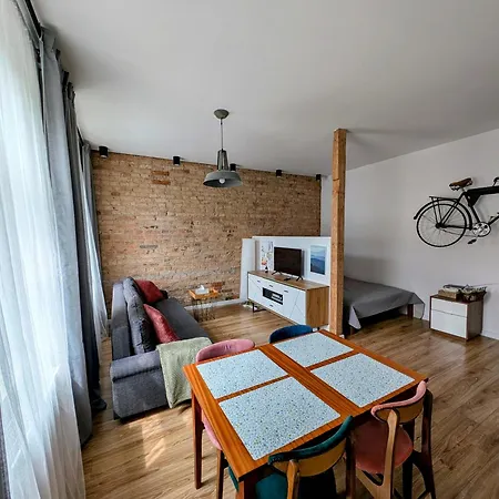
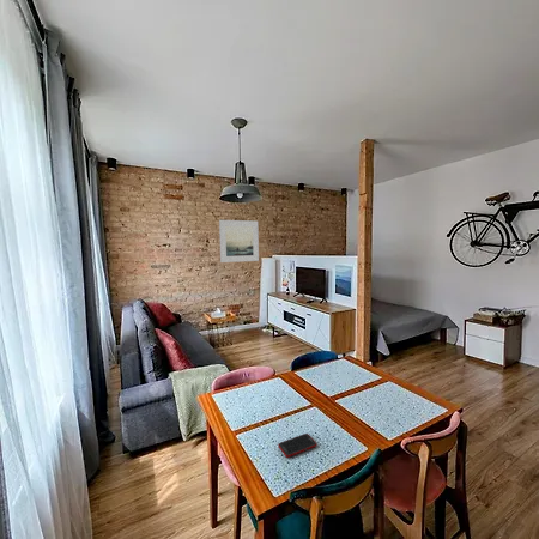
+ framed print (240, 241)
+ cell phone (297, 444)
